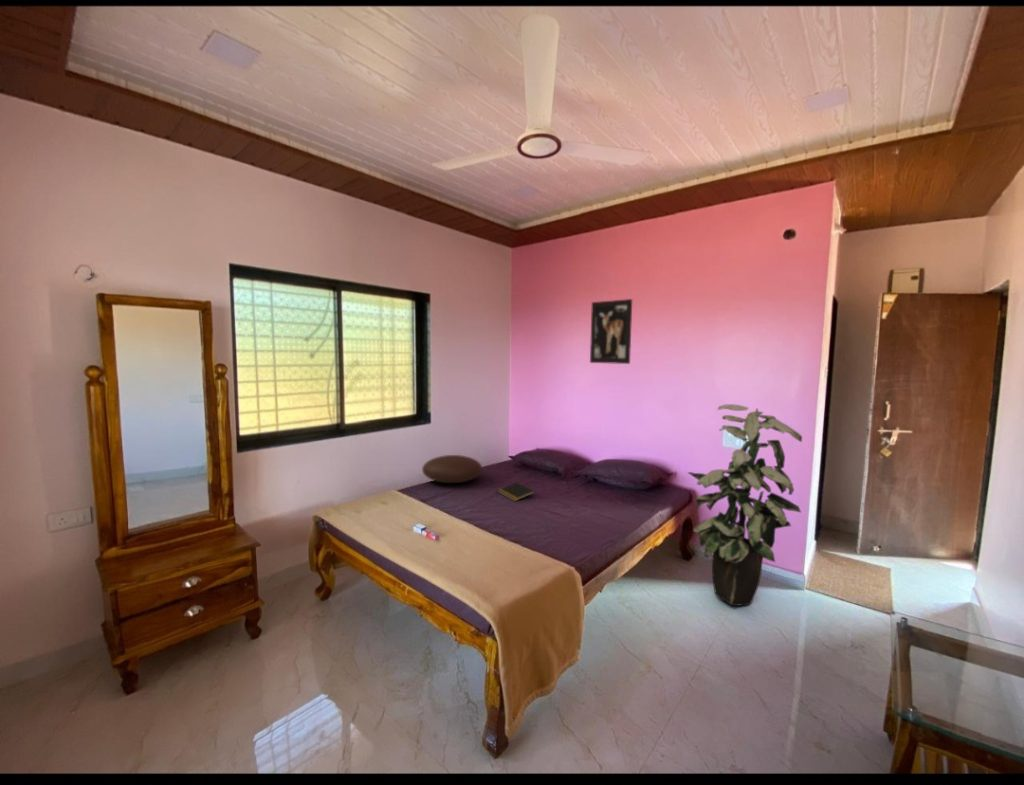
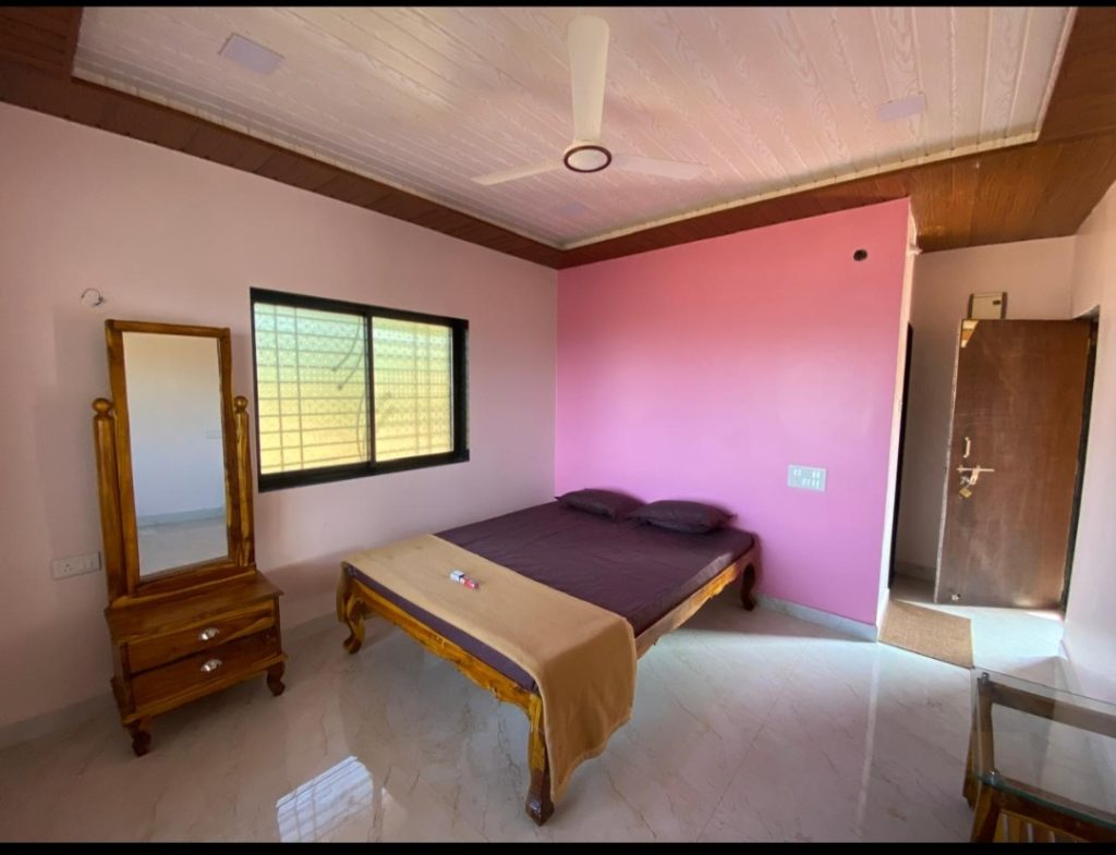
- wall art (610, 332)
- notepad (515, 491)
- indoor plant (739, 502)
- cushion (452, 468)
